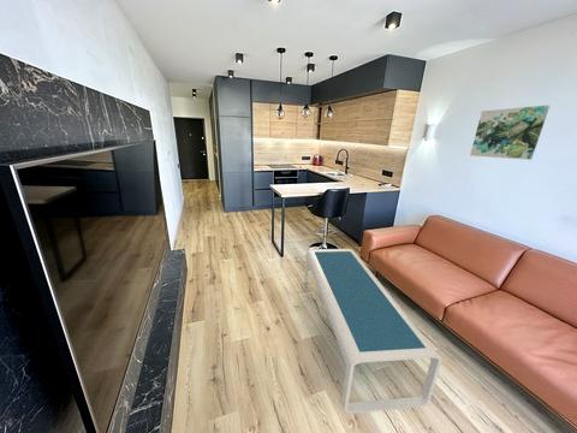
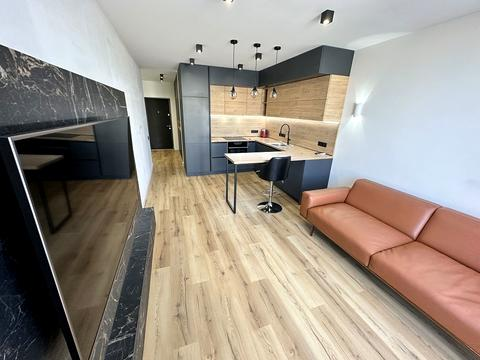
- wall art (505, 134)
- coffee table (350, 306)
